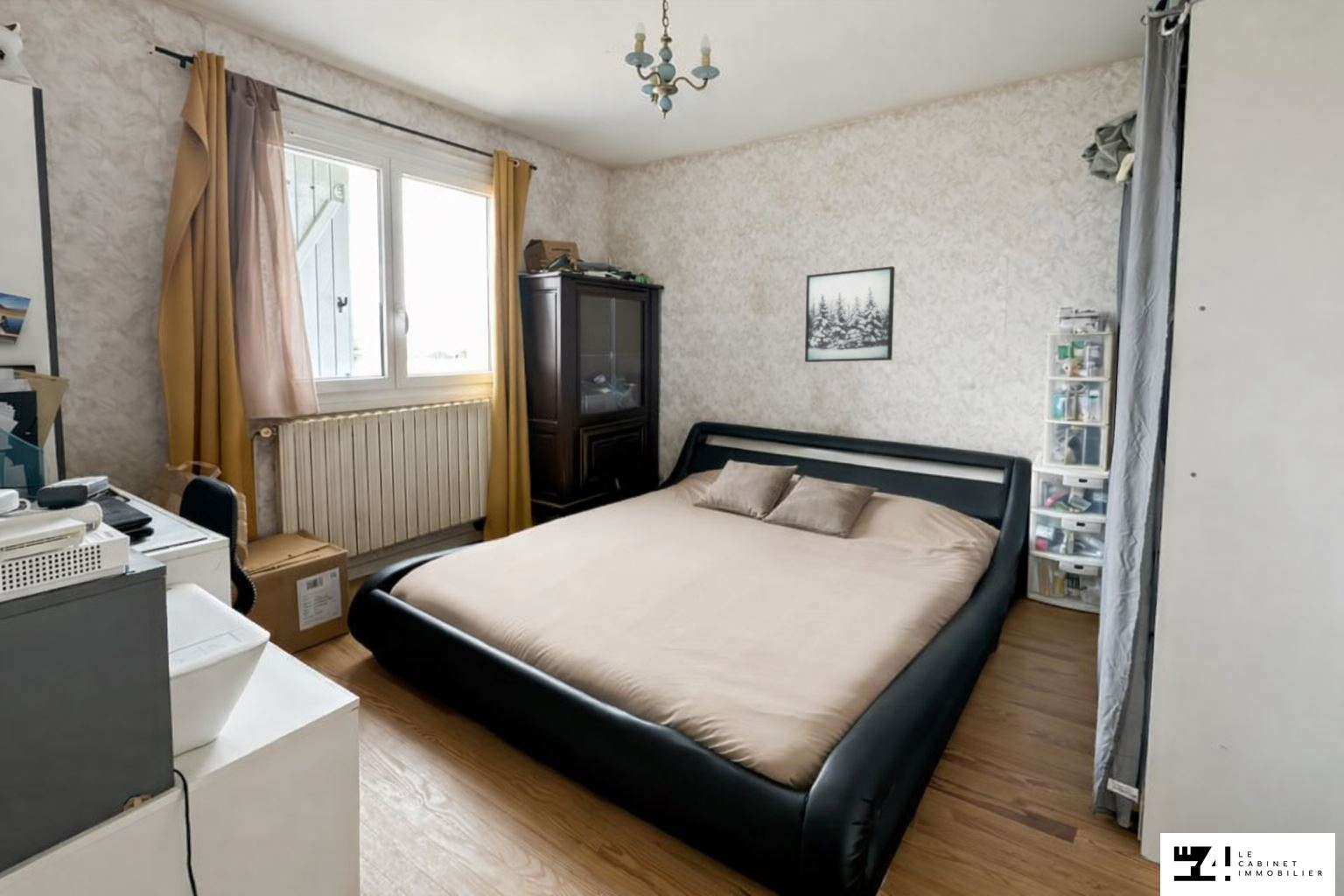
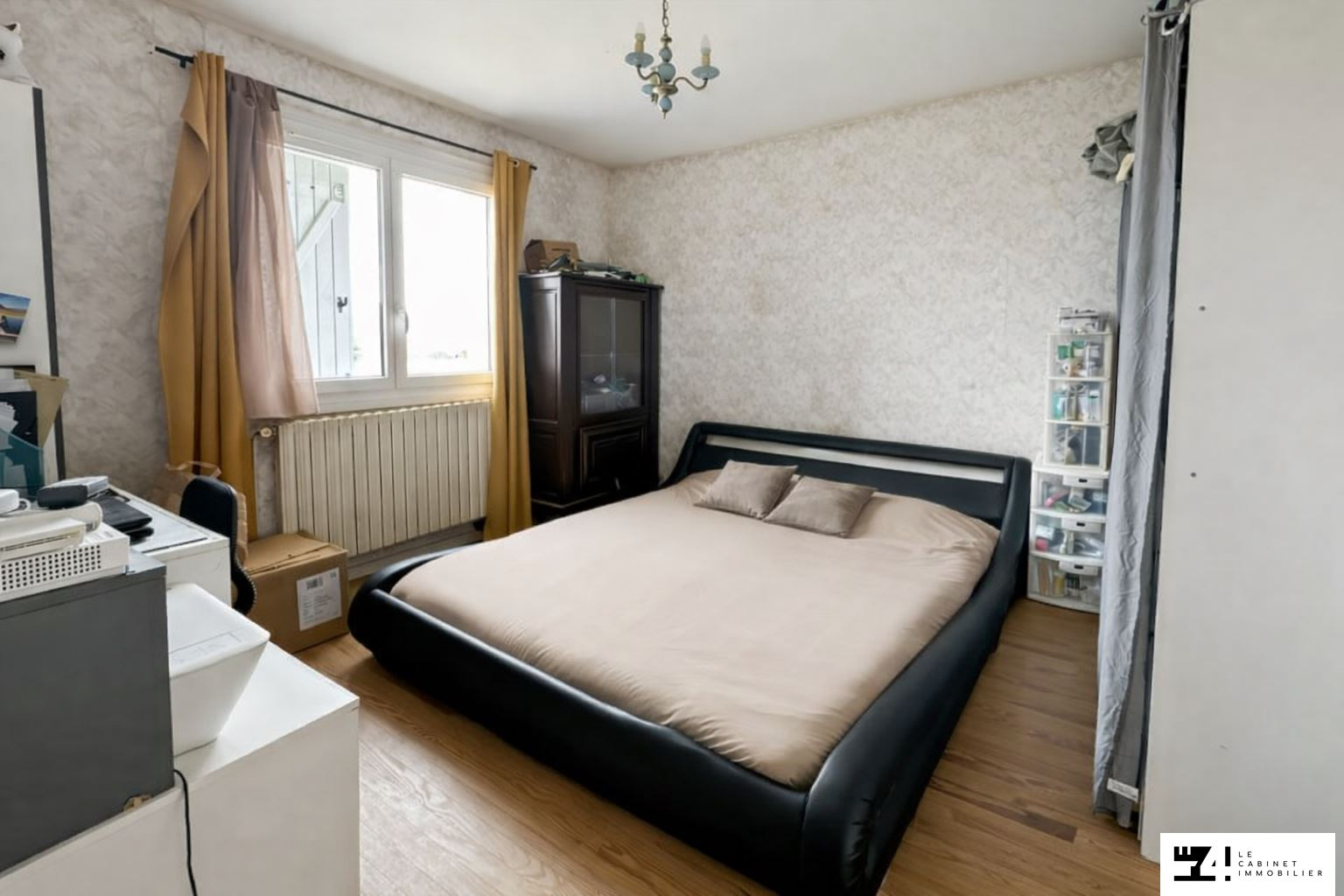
- wall art (848, 316)
